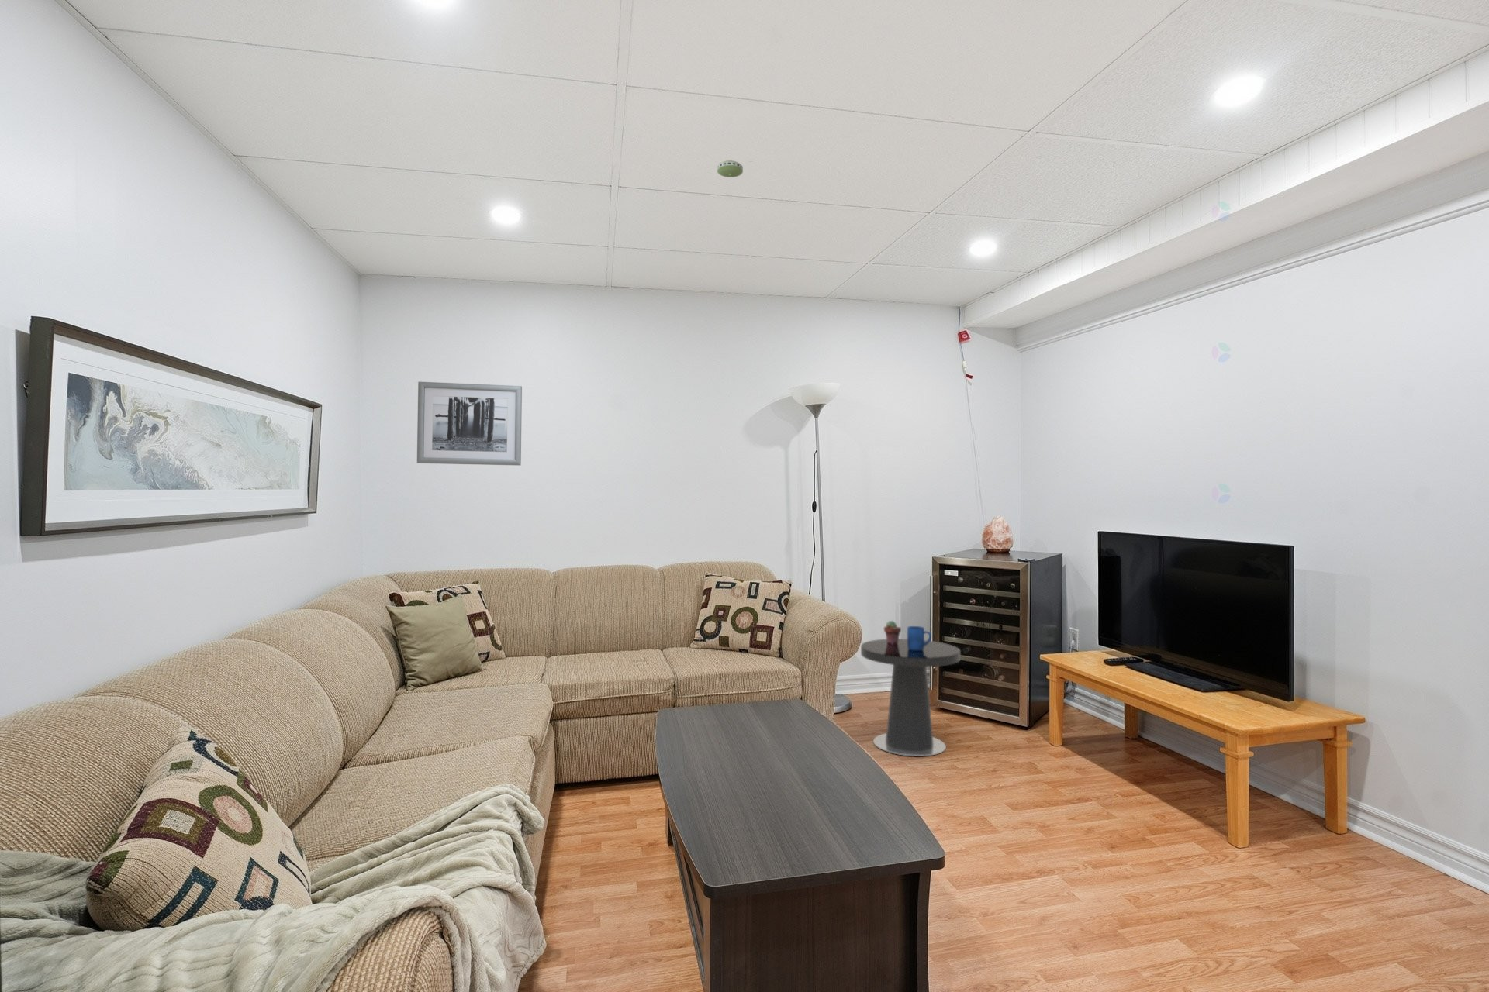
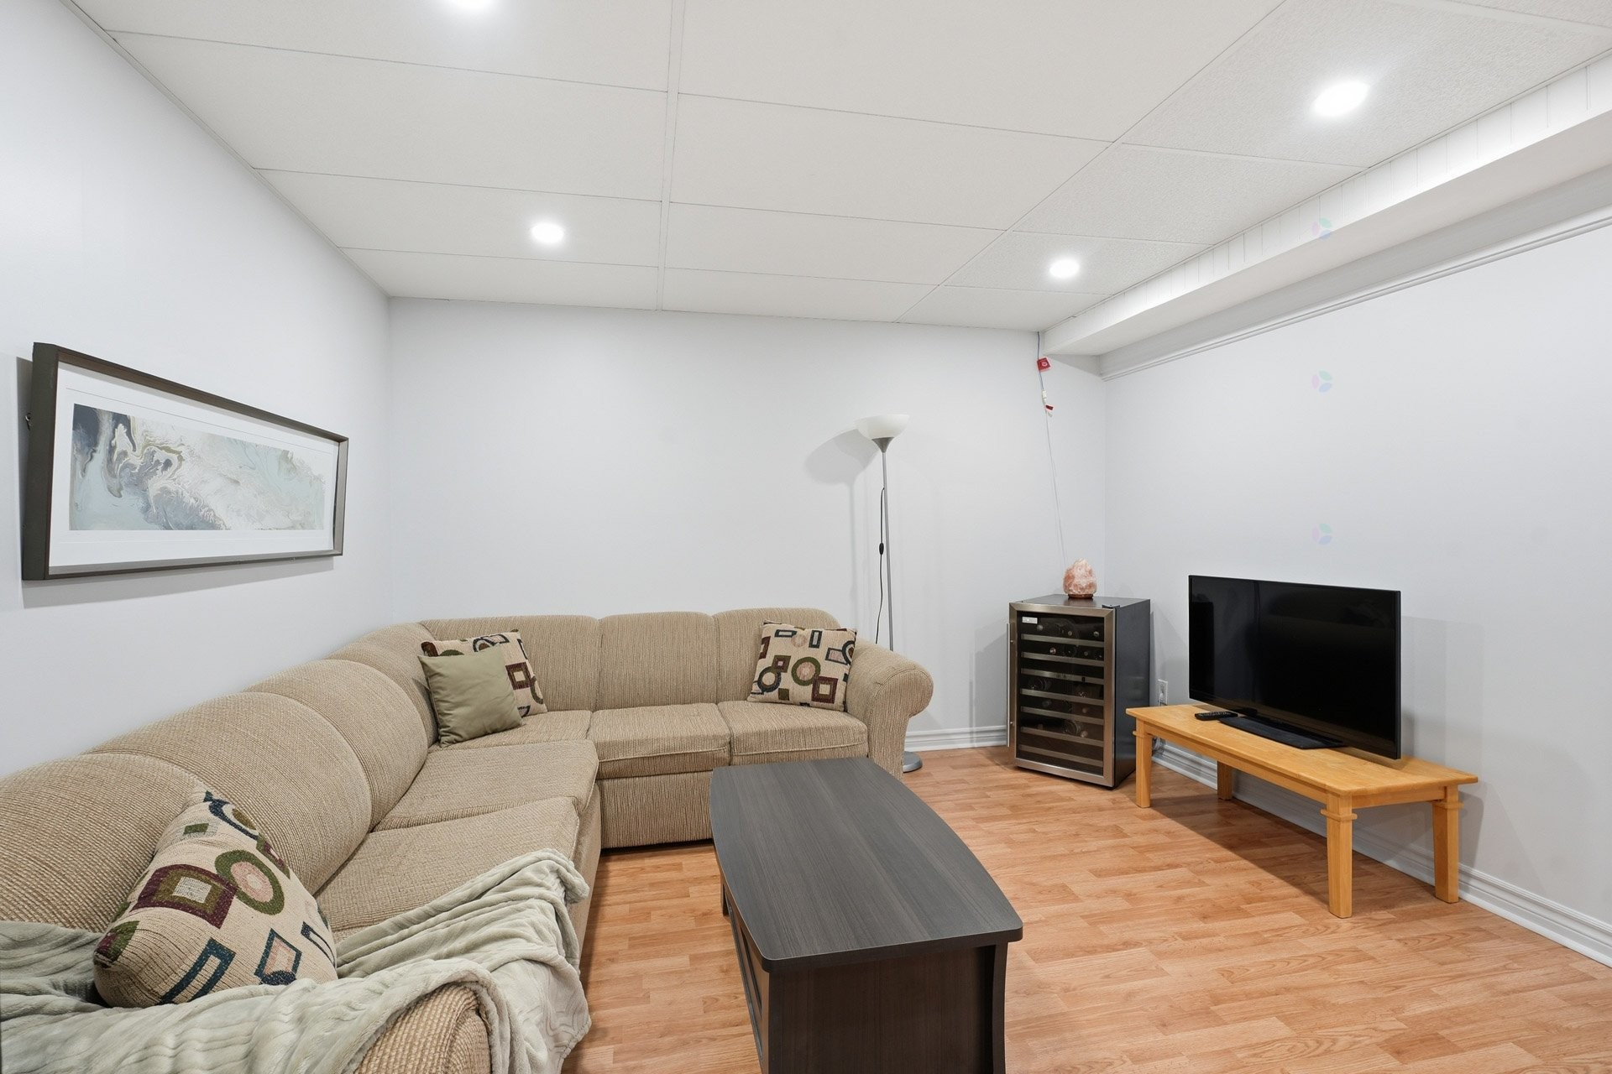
- mug (920, 638)
- wall art (470, 424)
- smoke detector (730, 168)
- potted succulent (892, 631)
- side table (908, 695)
